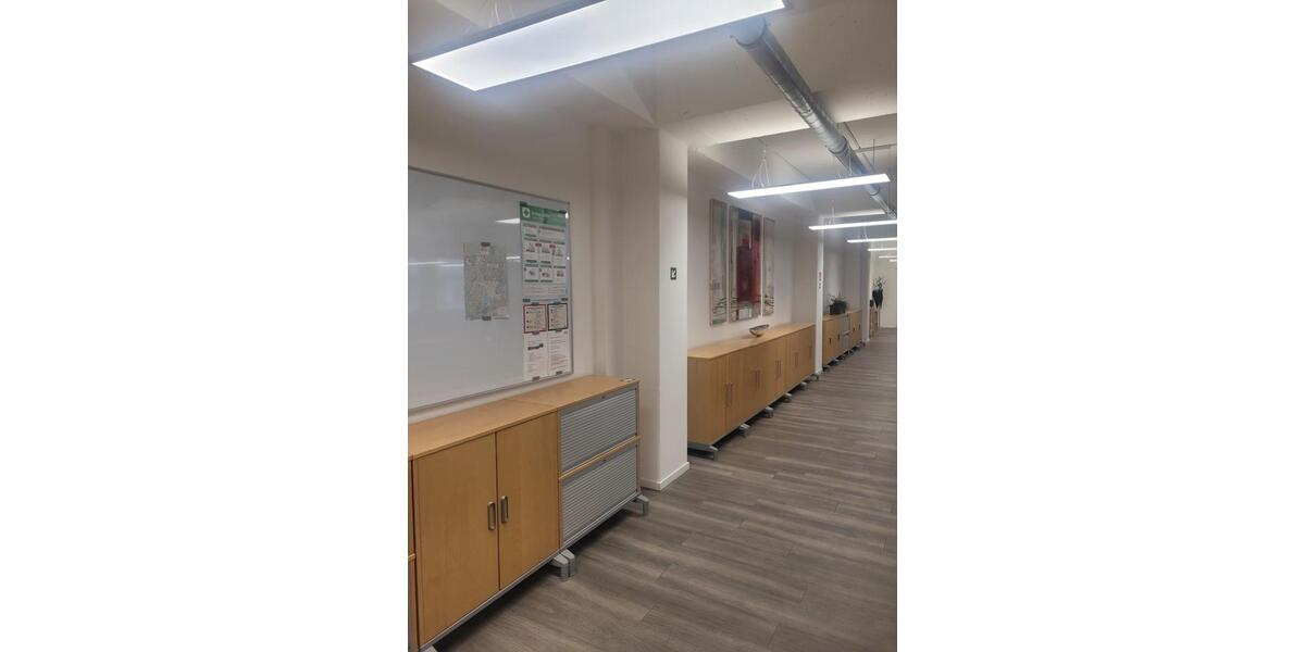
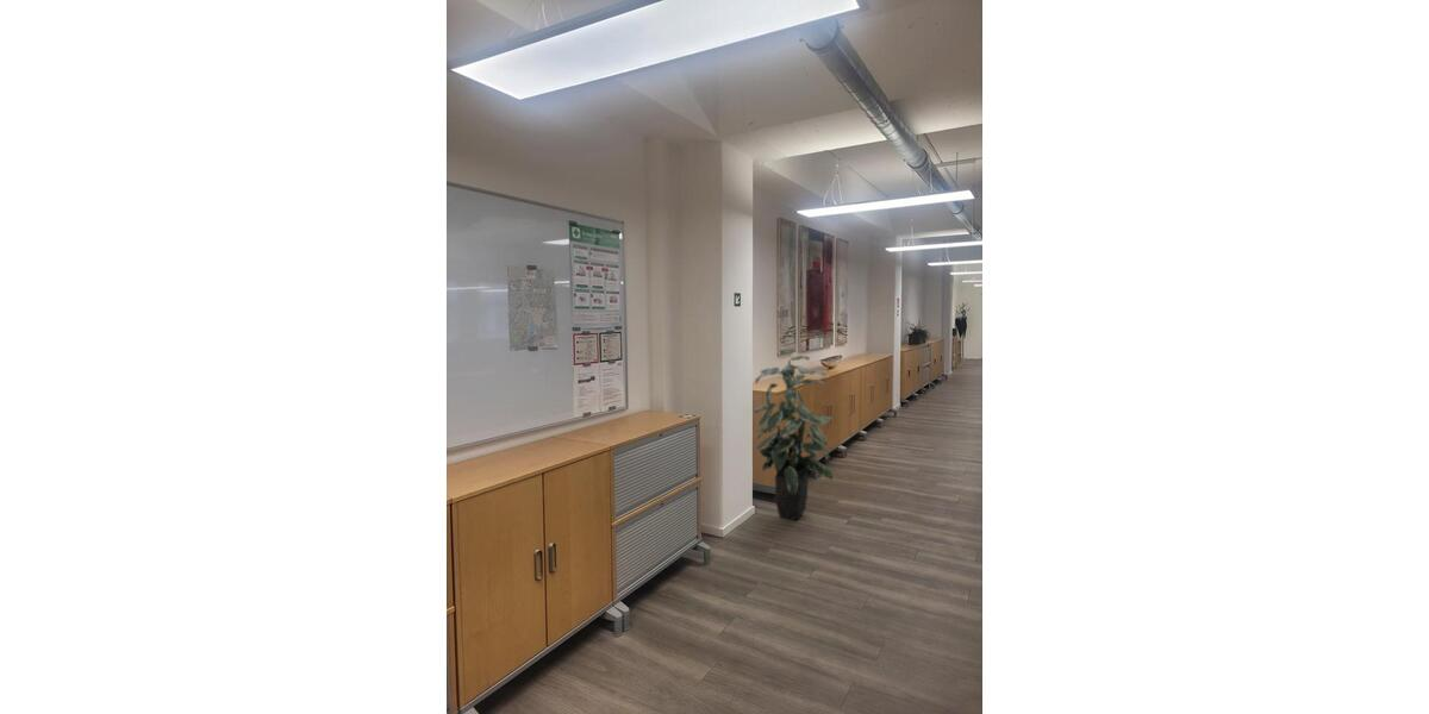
+ indoor plant (794, 438)
